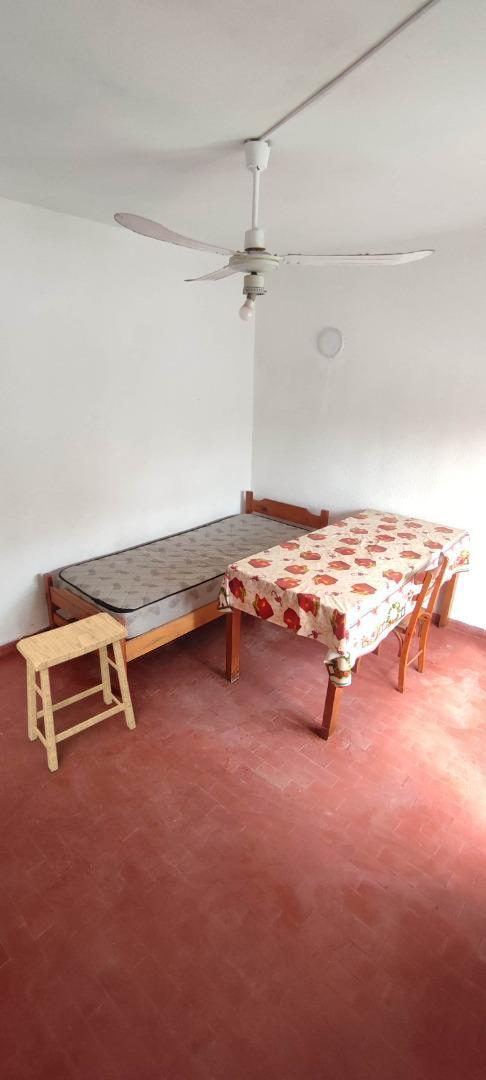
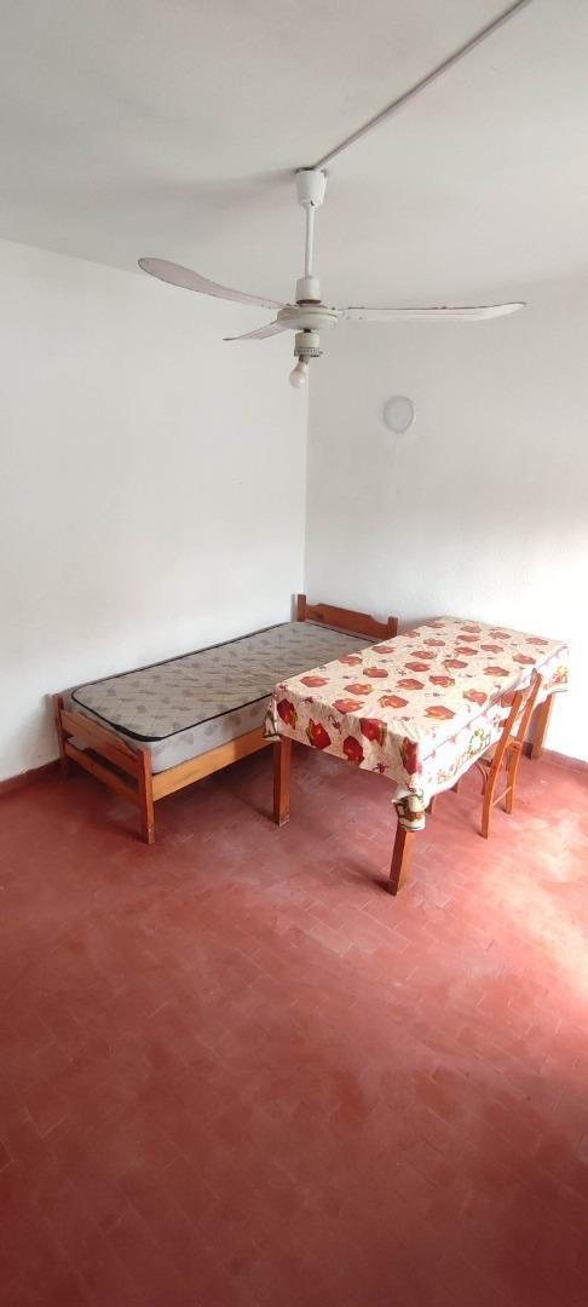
- stool (82, 692)
